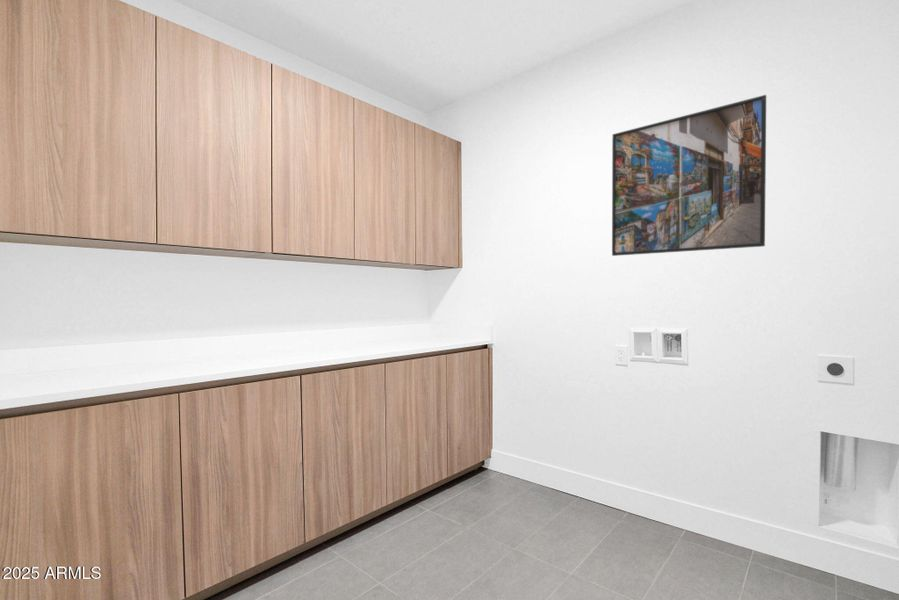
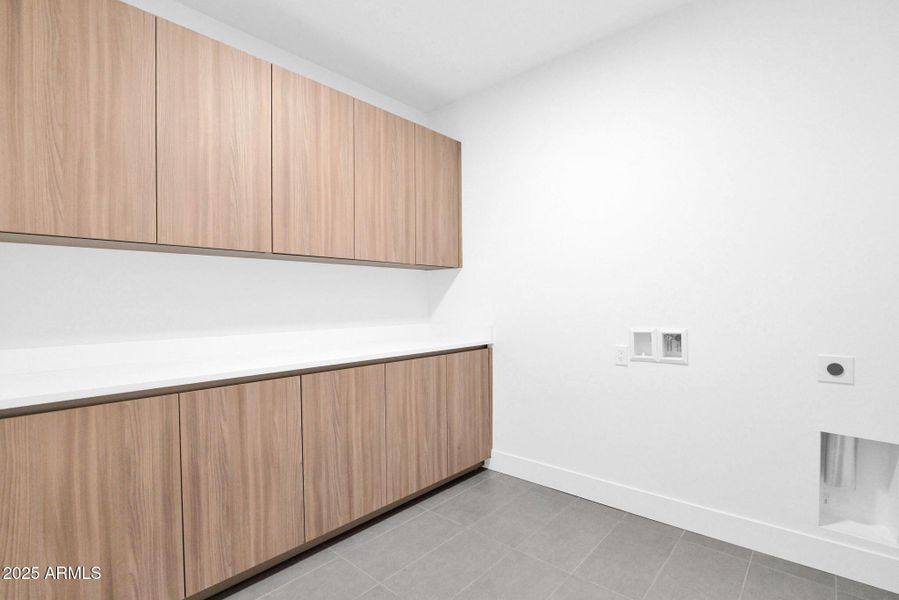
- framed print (680, 184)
